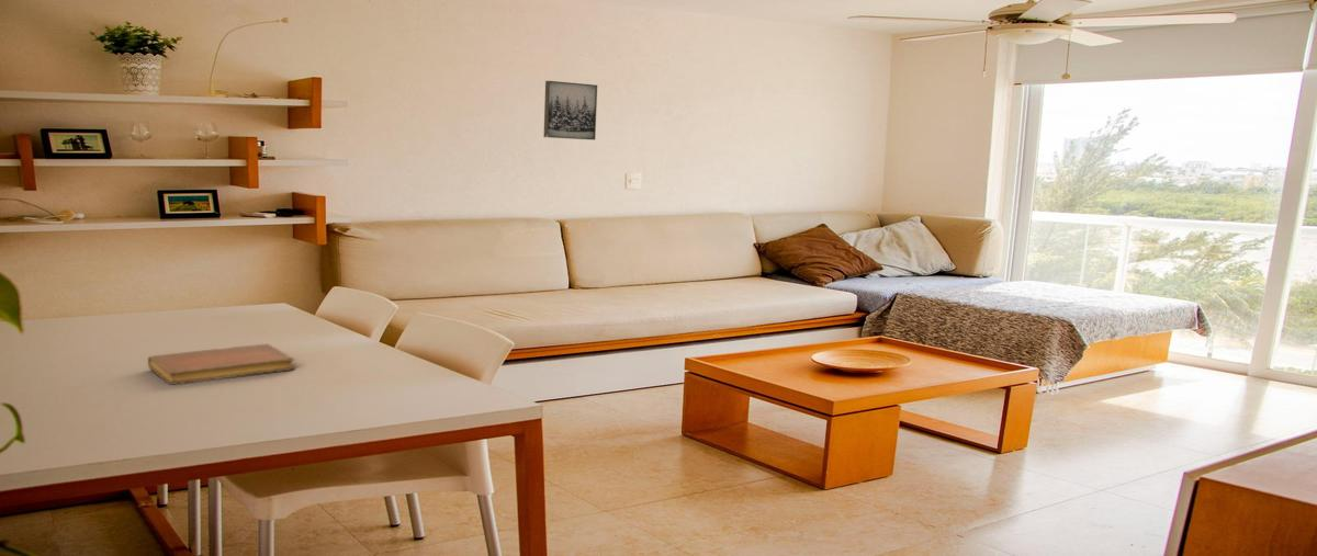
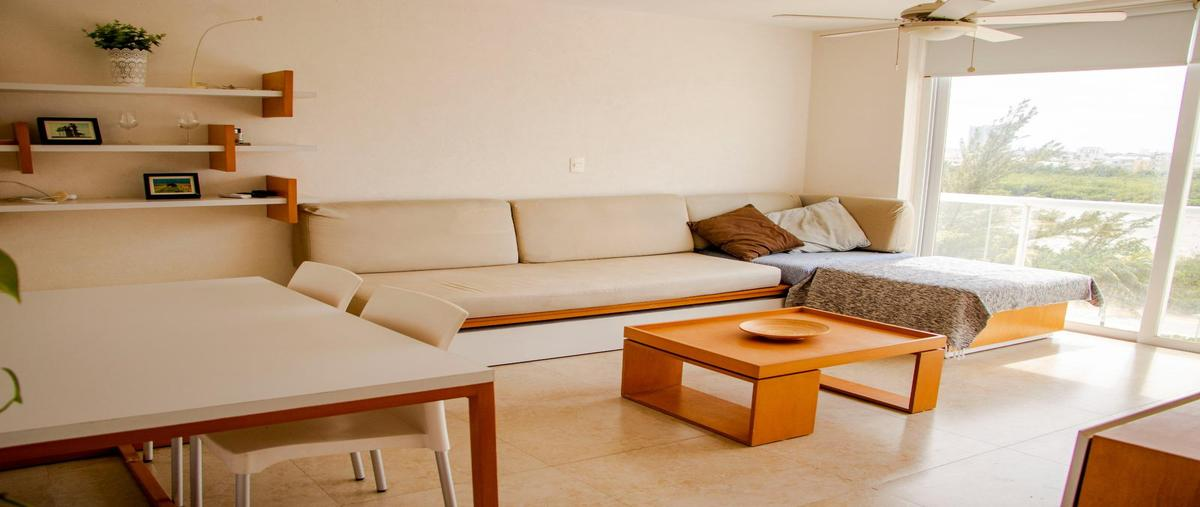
- wall art (571, 111)
- notebook (222, 362)
